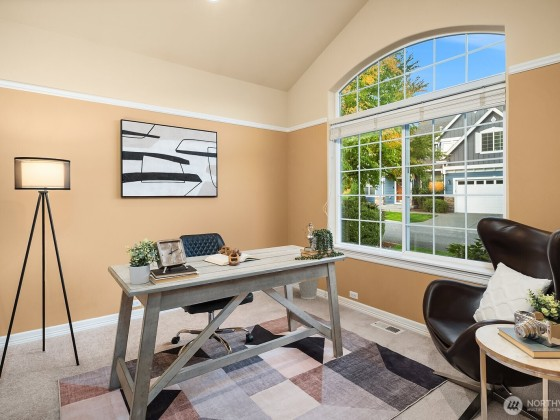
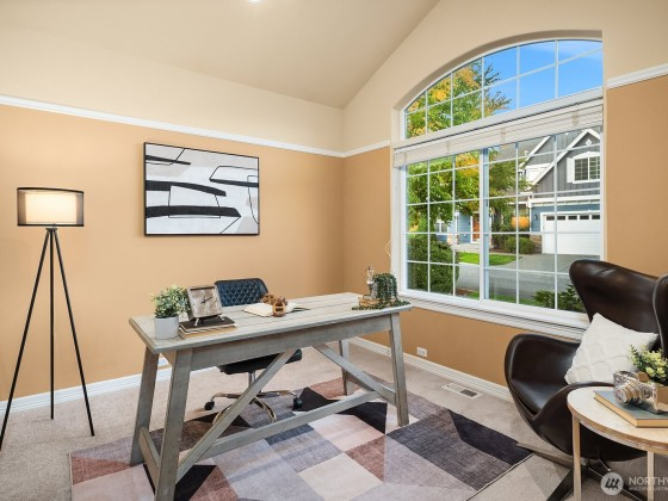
- wastebasket (308, 286)
